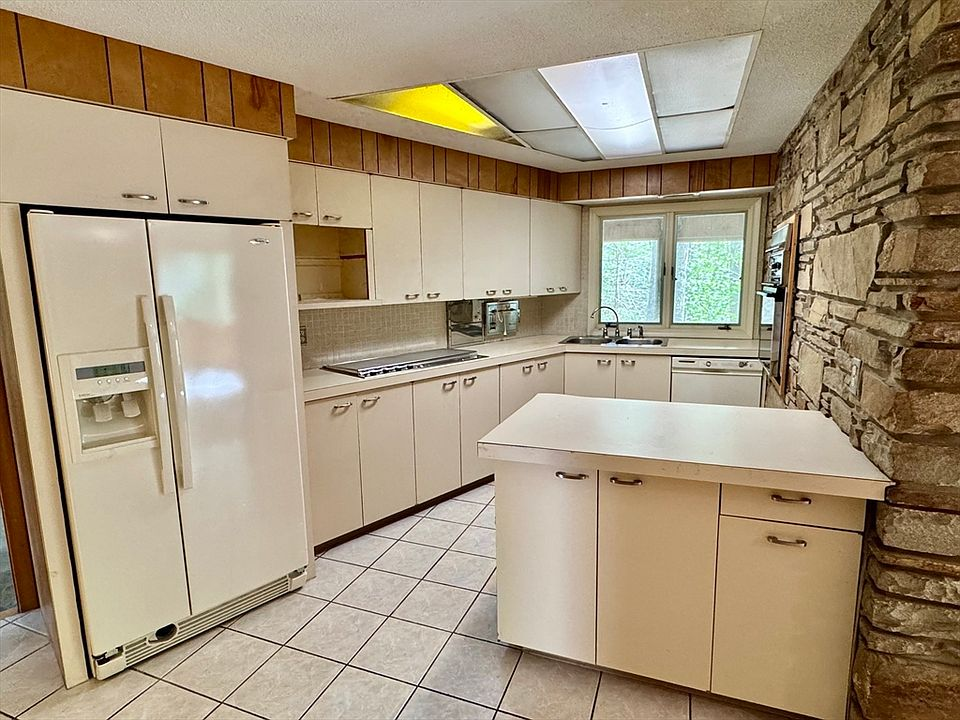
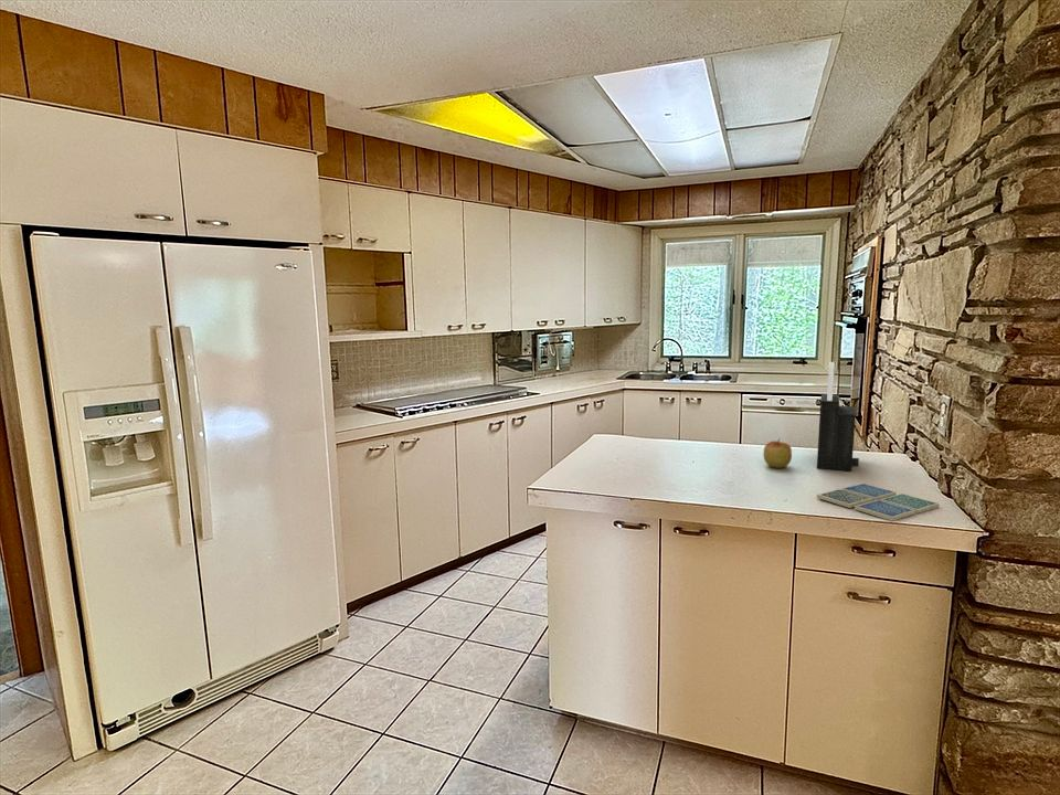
+ knife block (840, 414)
+ apple (777, 452)
+ drink coaster (876, 500)
